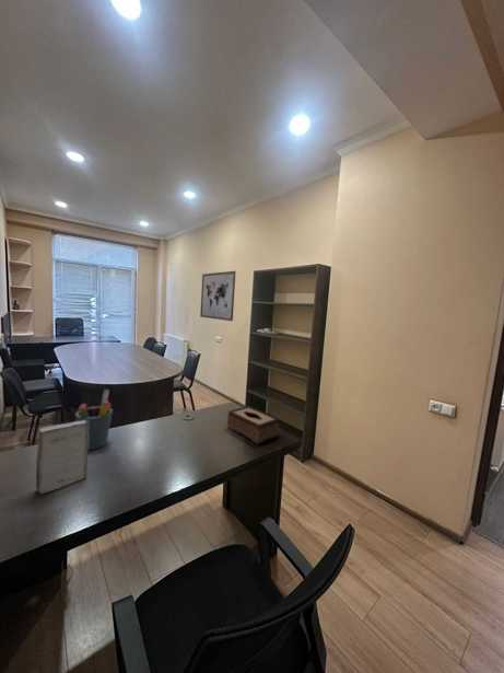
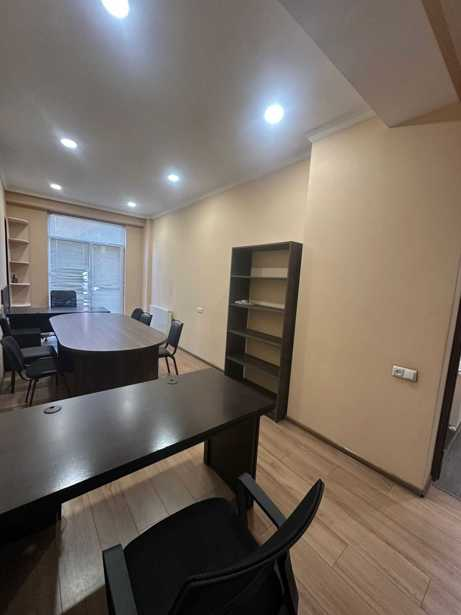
- tissue box (253, 422)
- pen holder (94, 419)
- book (63, 454)
- wall art (216, 295)
